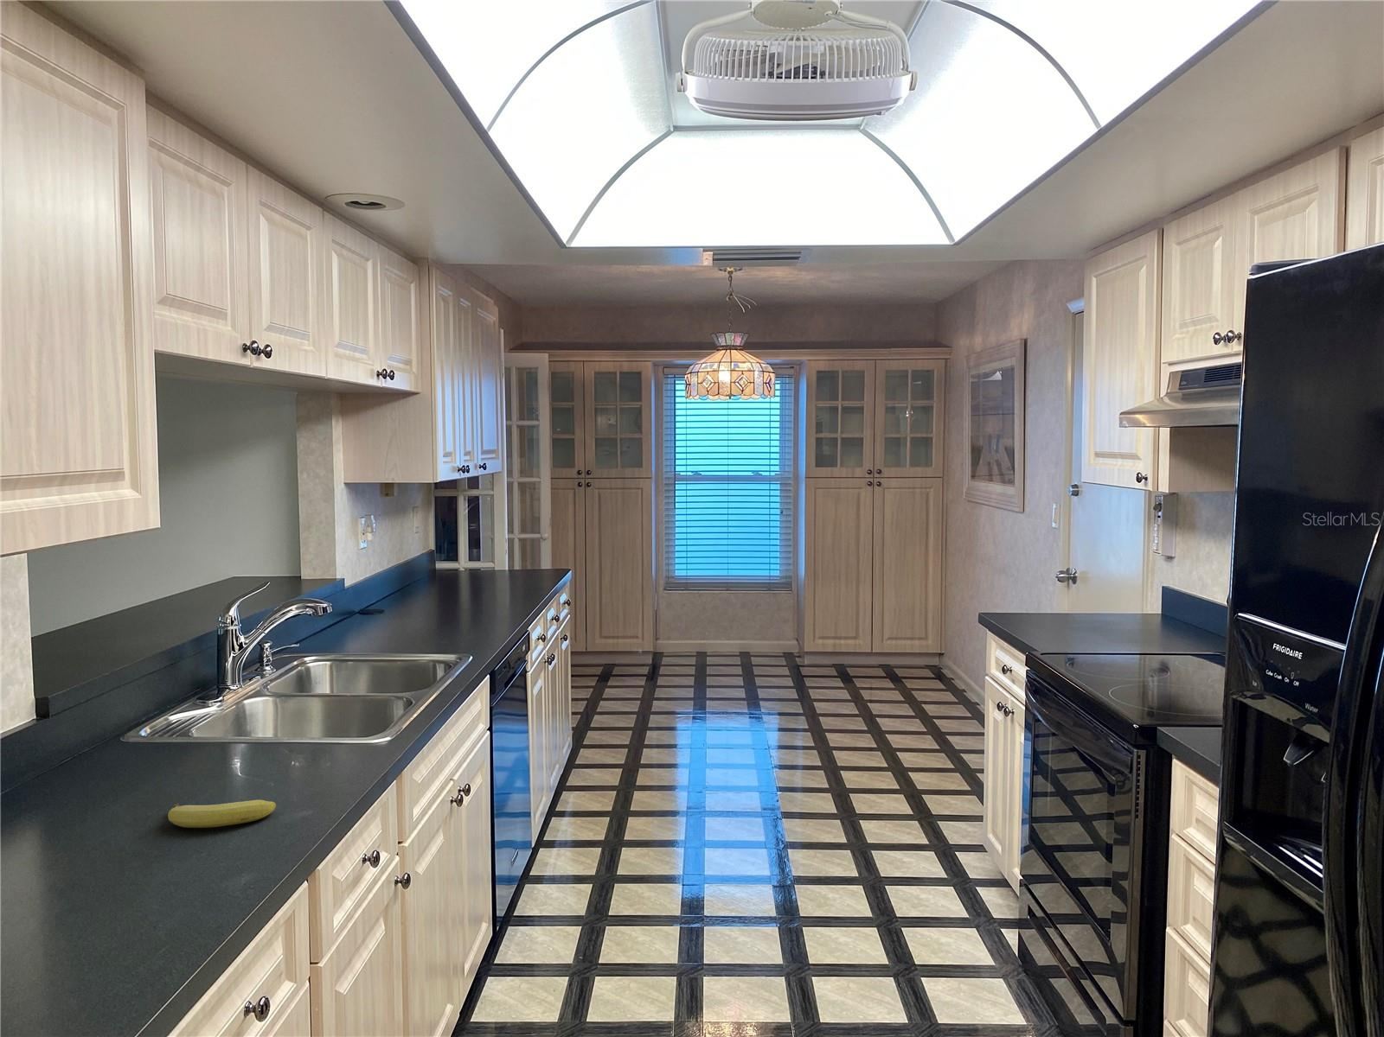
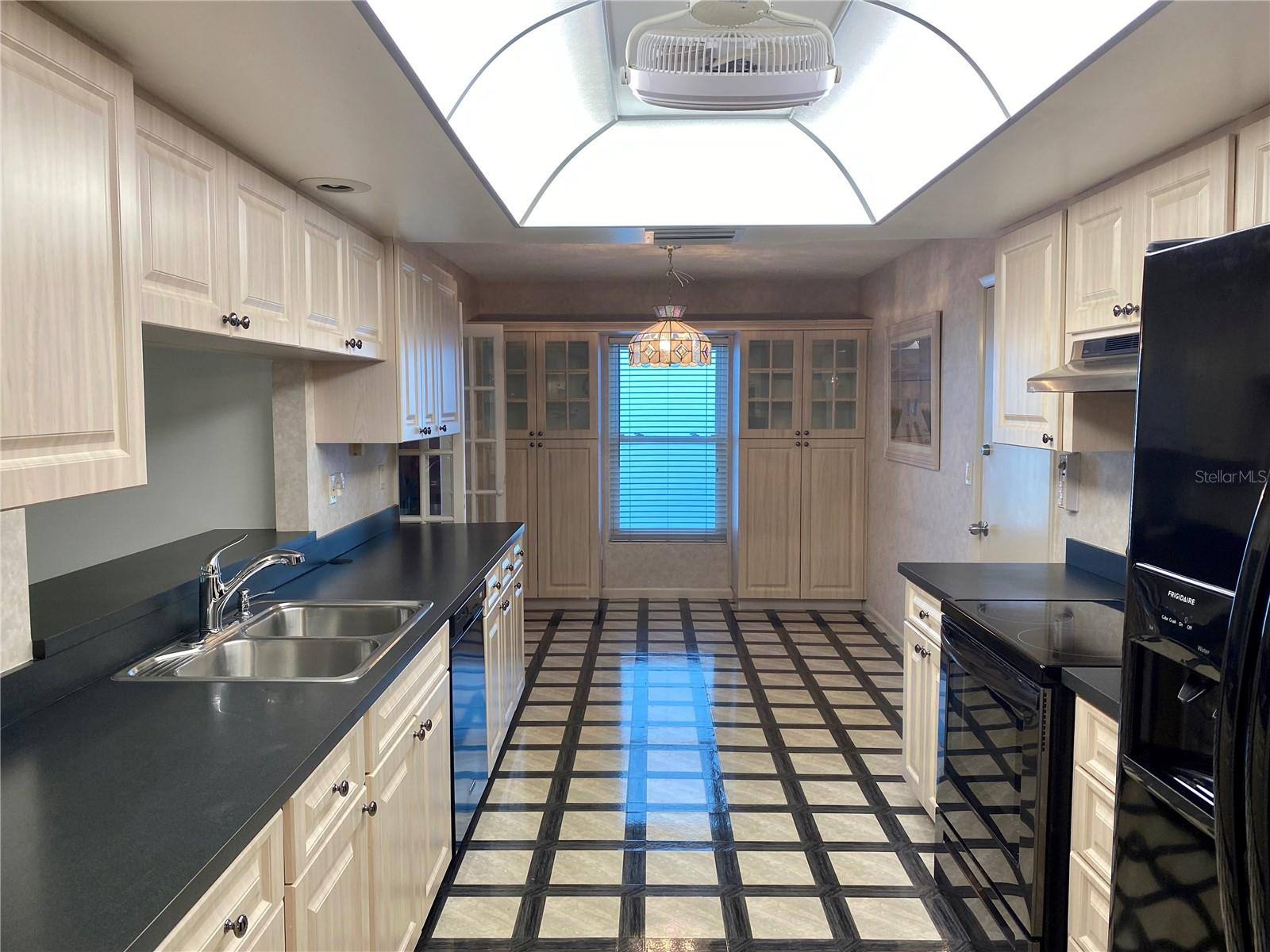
- fruit (214, 809)
